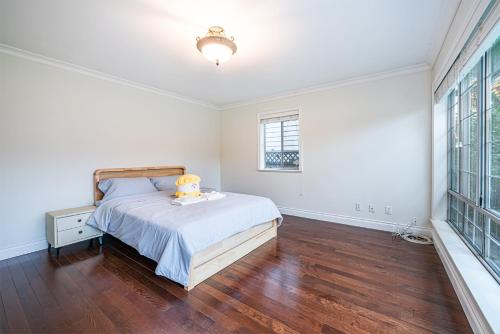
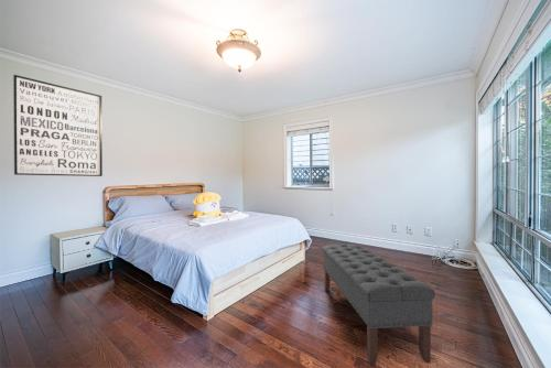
+ wall art (62, 131)
+ bench (364, 289)
